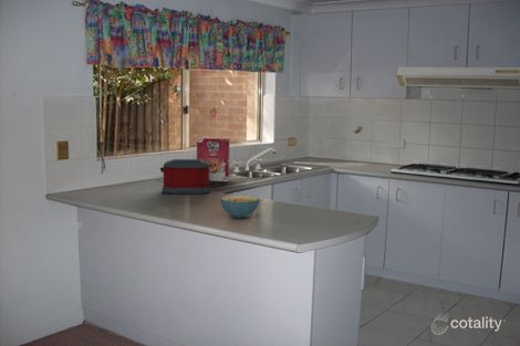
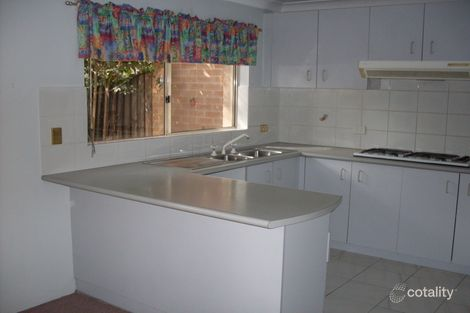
- toaster (185, 176)
- cereal box (212, 159)
- cereal bowl (239, 207)
